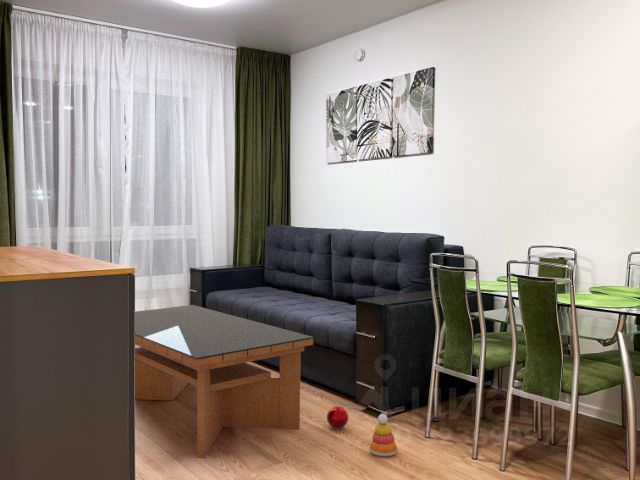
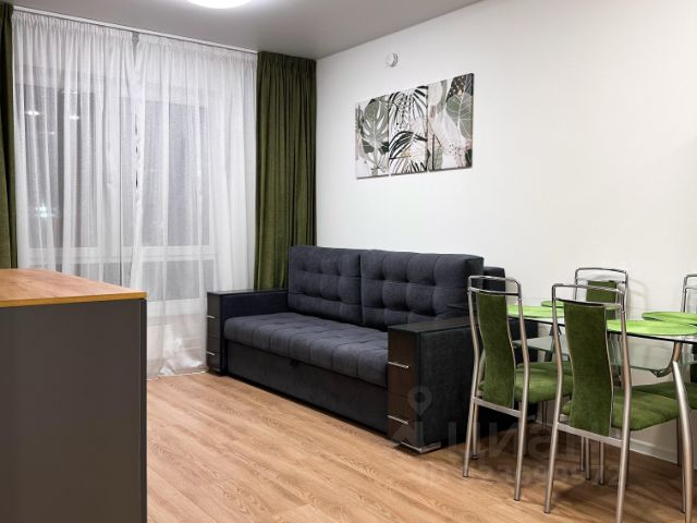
- ball (337, 417)
- coffee table (194, 369)
- stacking toy (383, 433)
